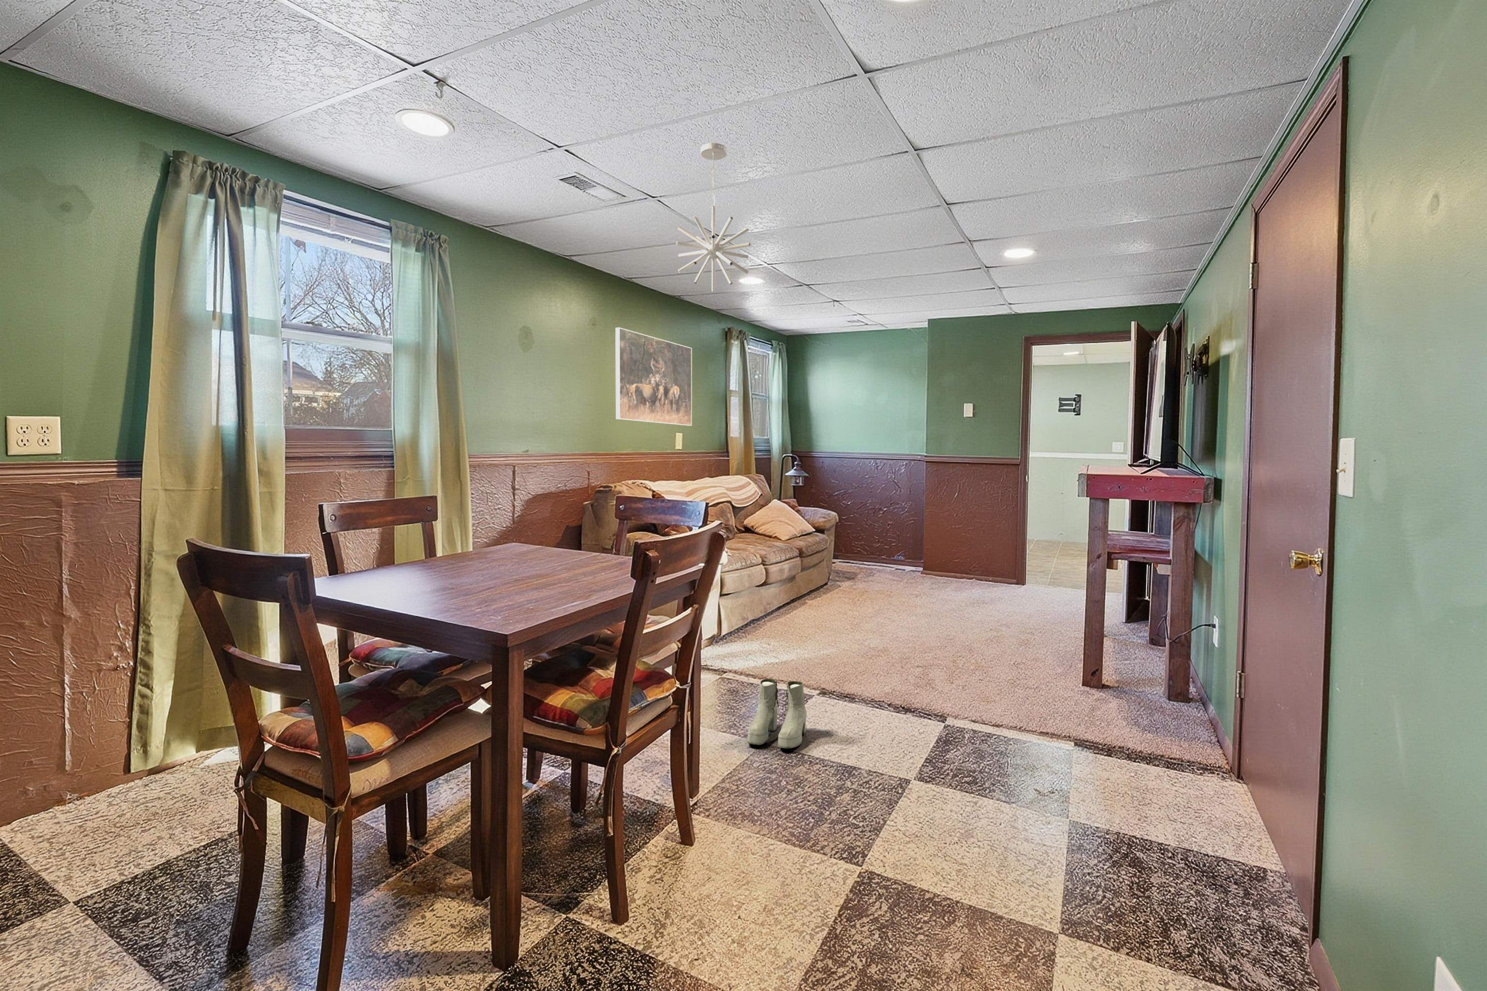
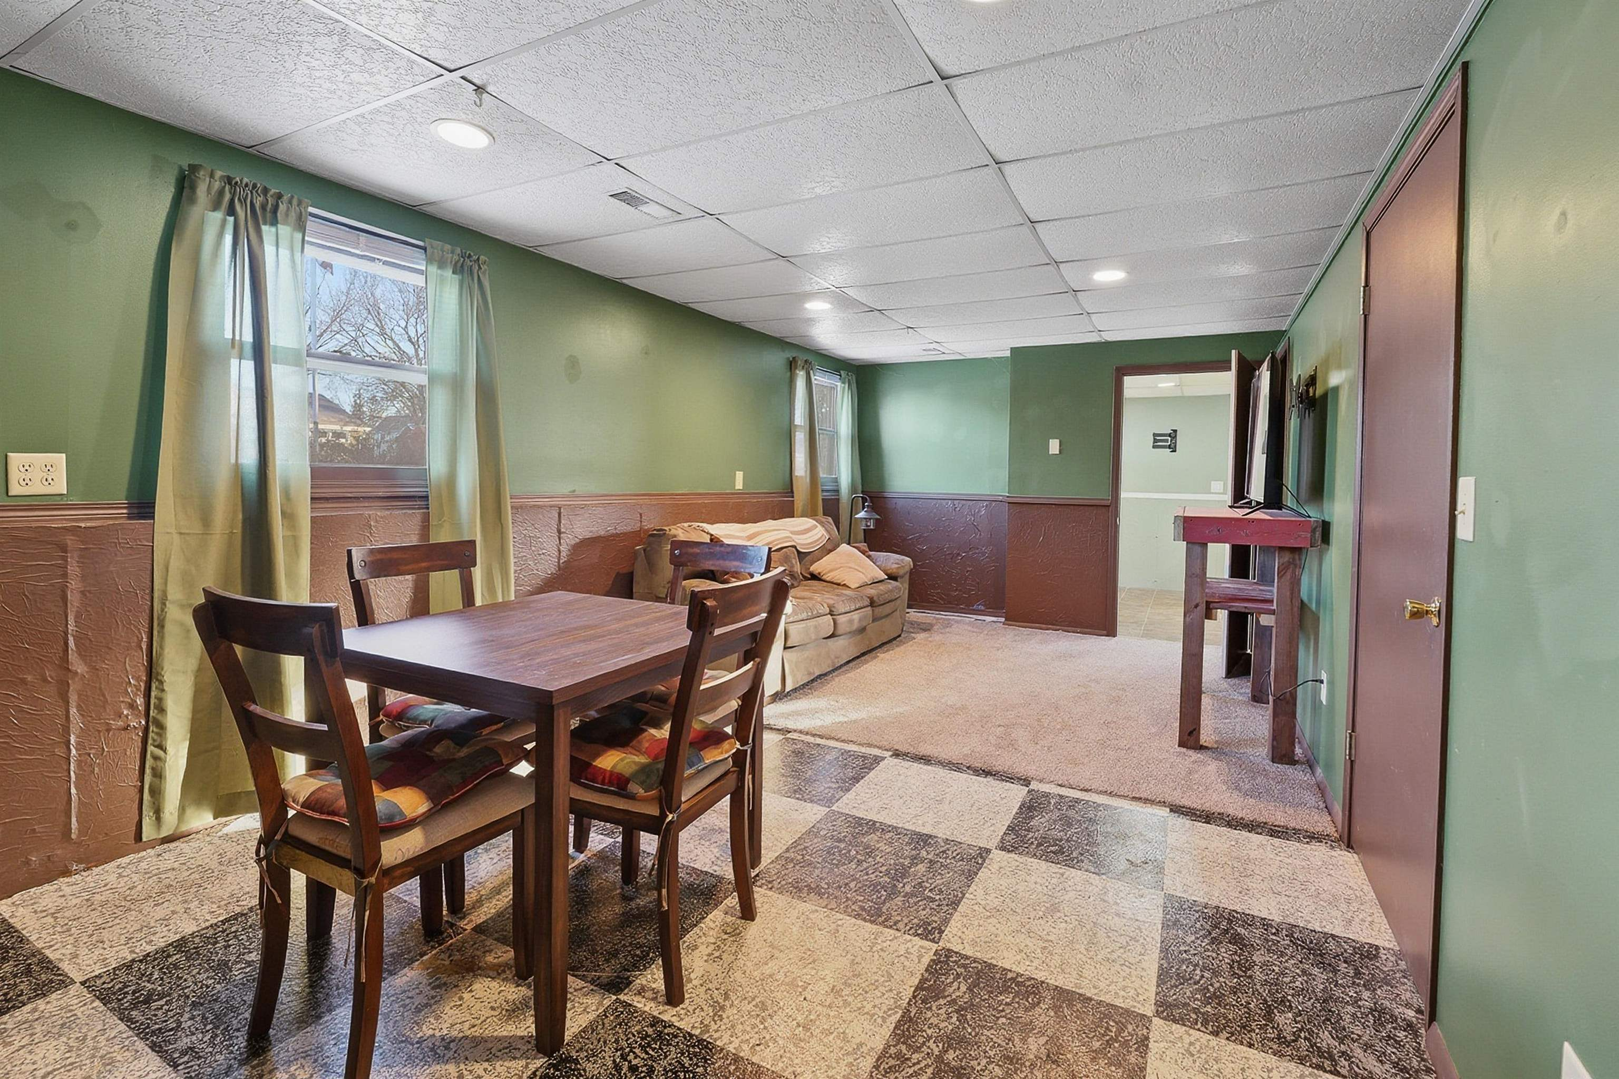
- pendant light (713, 218)
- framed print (656, 380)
- boots (777, 711)
